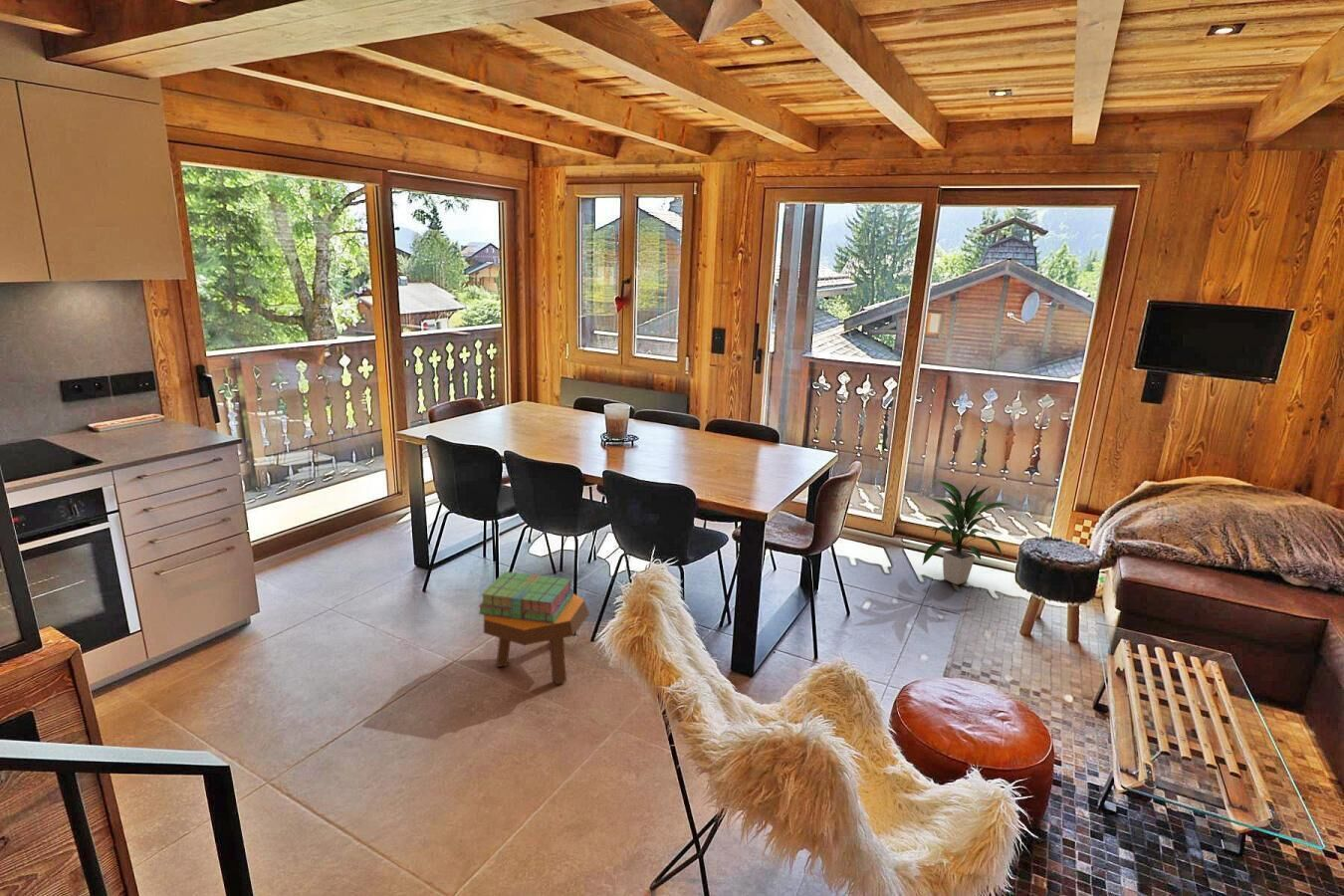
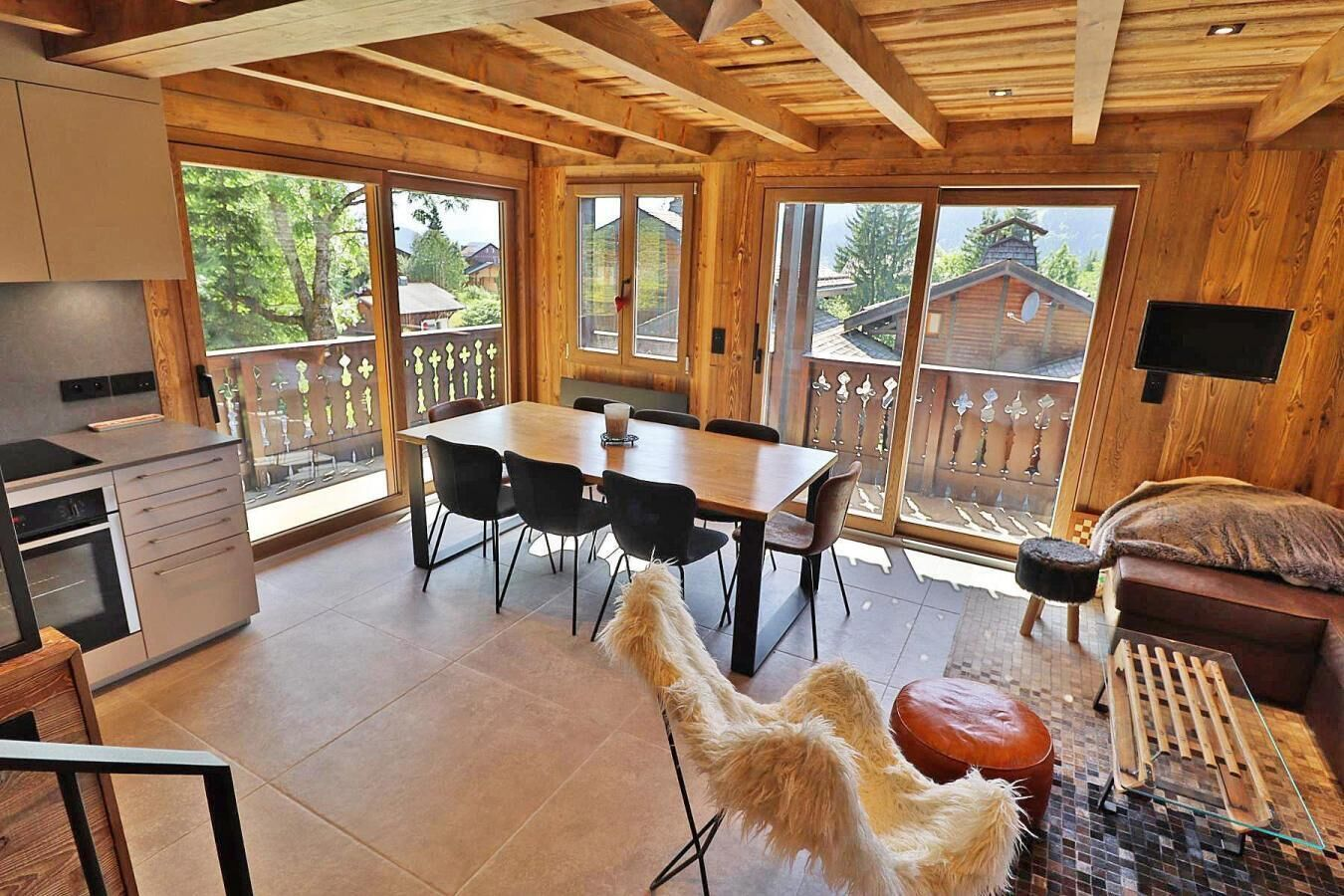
- footstool (533, 632)
- indoor plant (958, 530)
- stack of books (527, 594)
